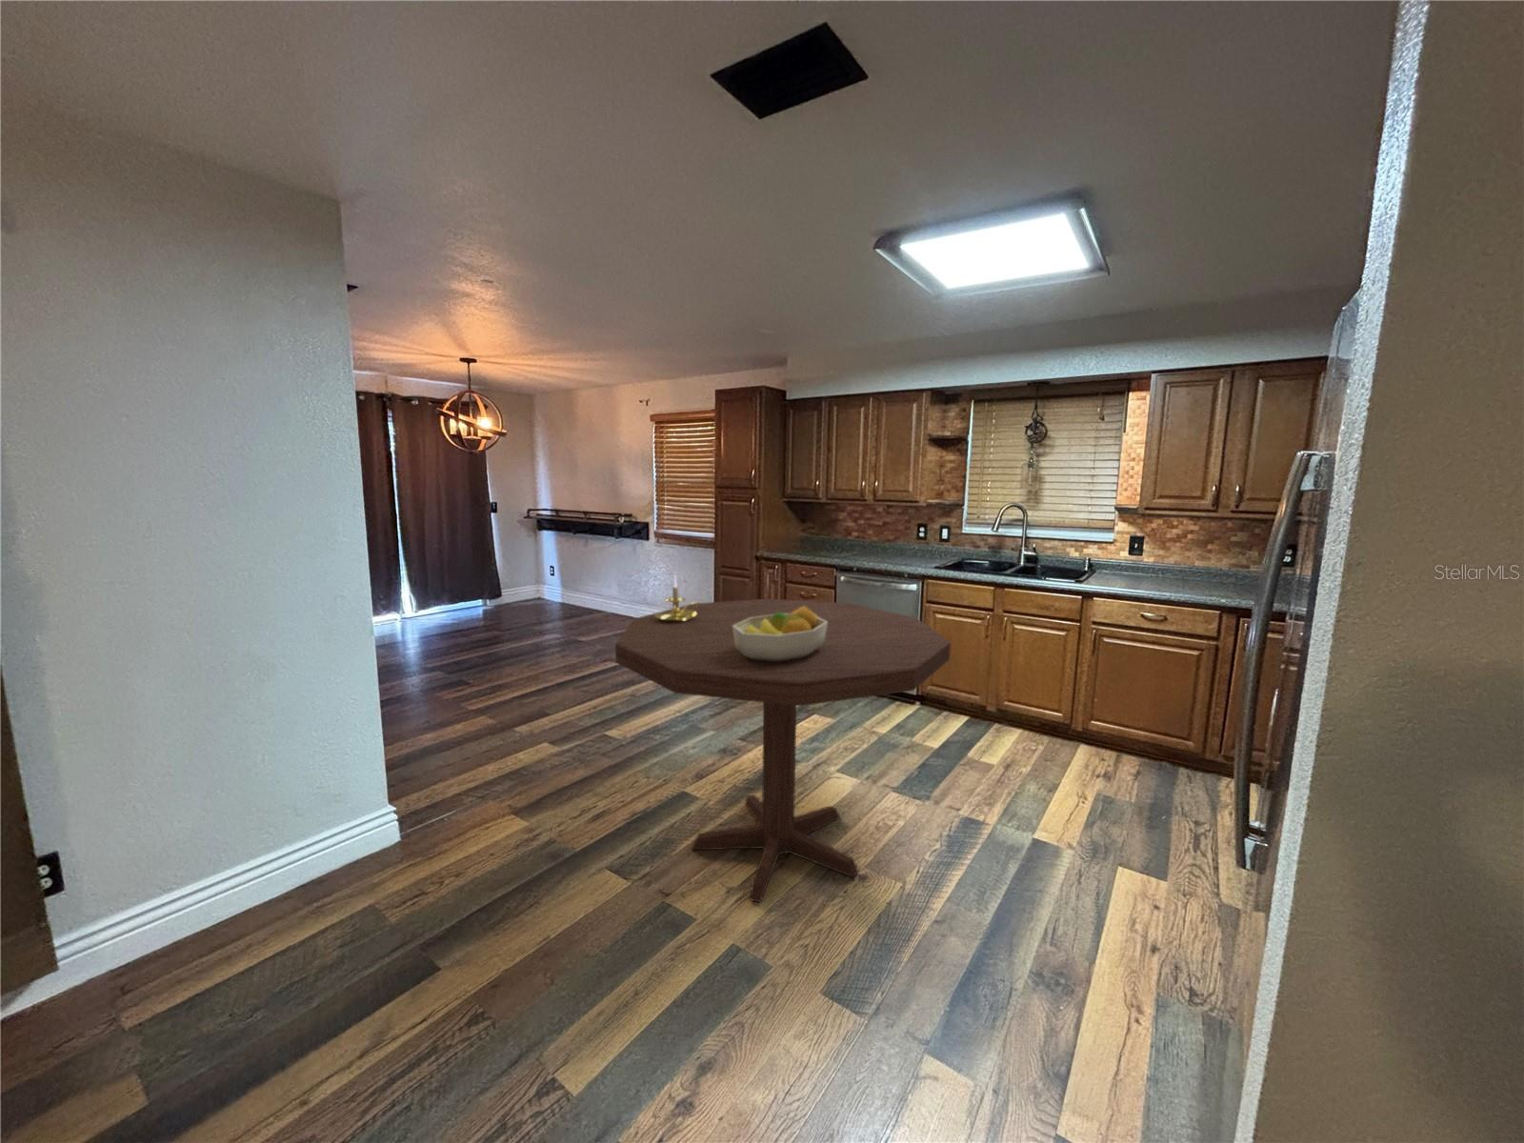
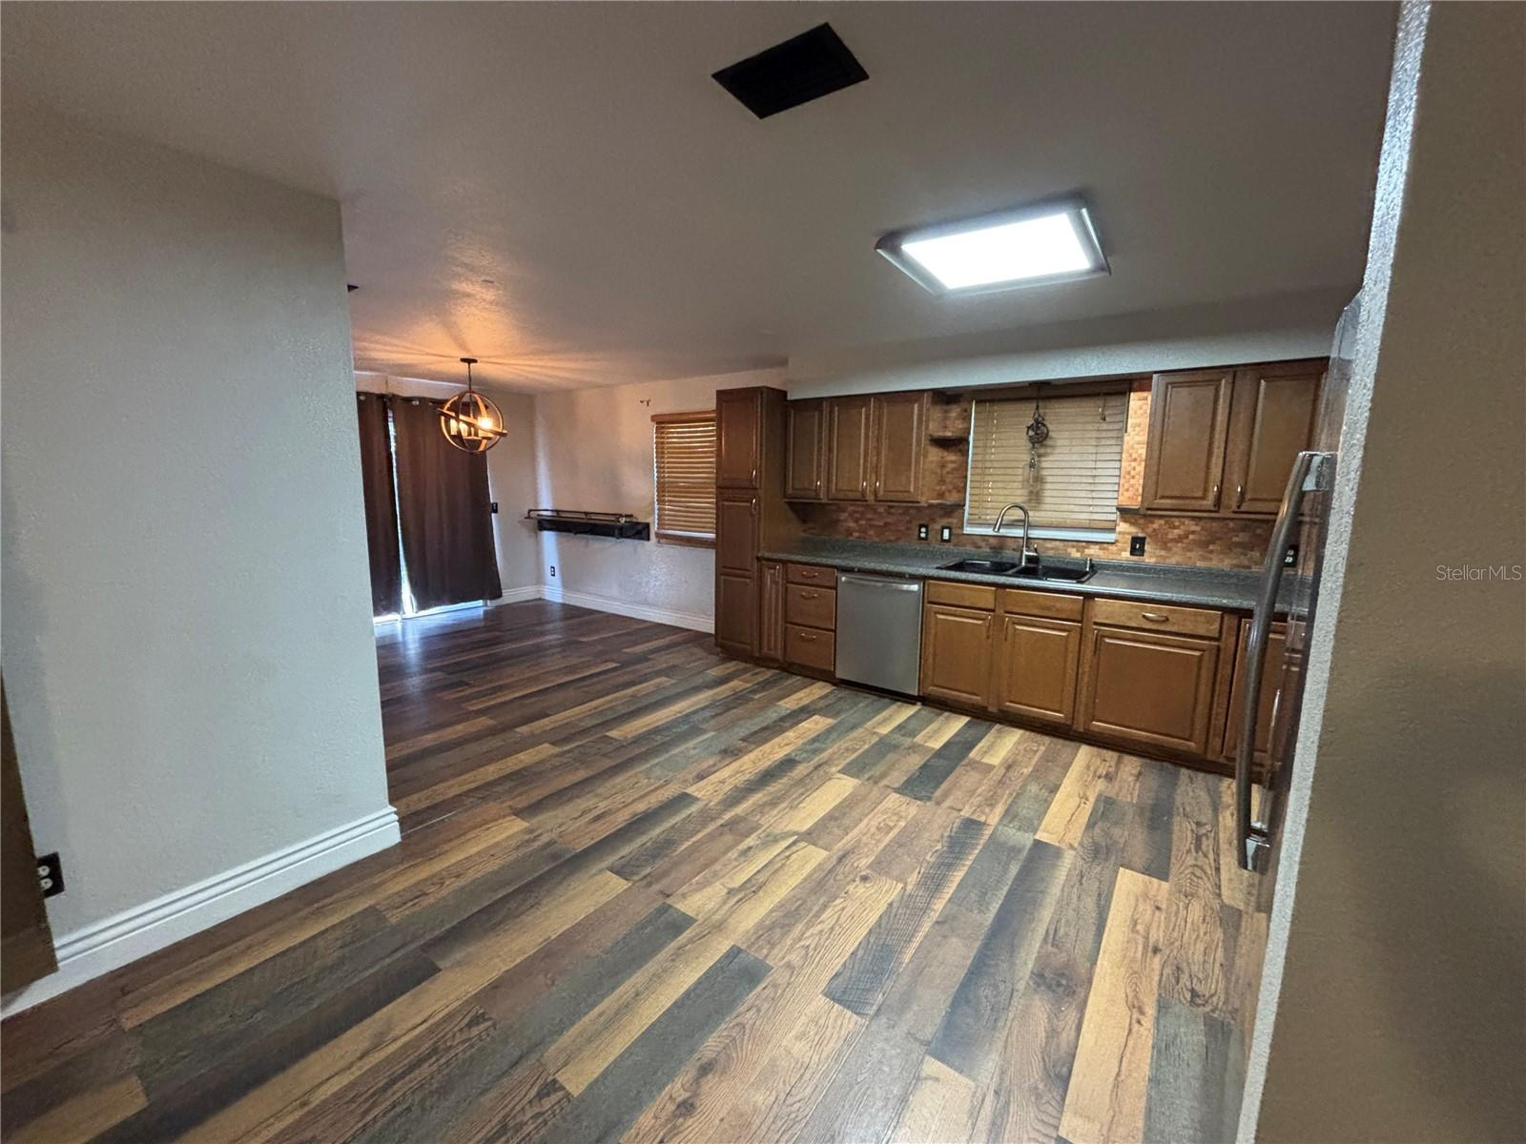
- fruit bowl (780, 630)
- dining table (779, 740)
- candle holder (677, 597)
